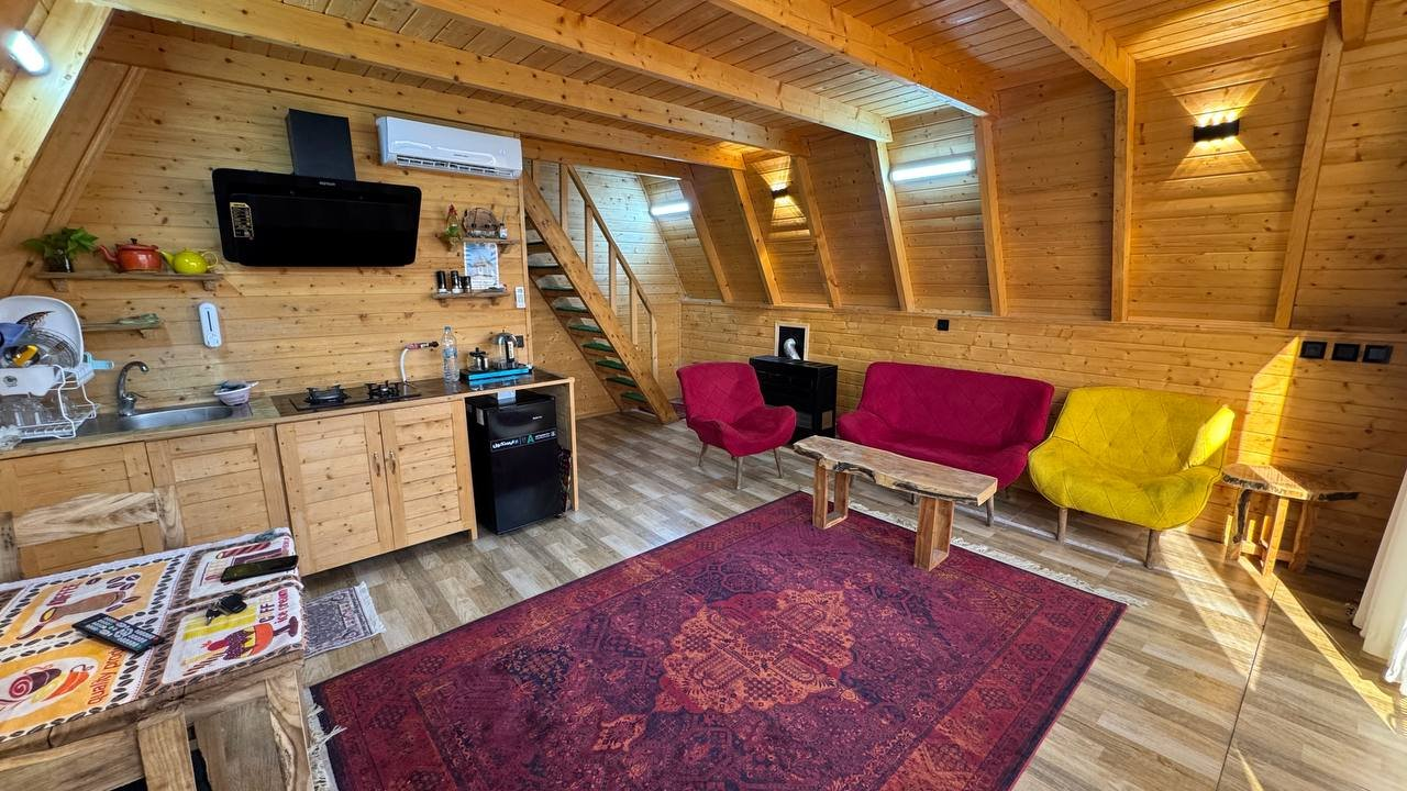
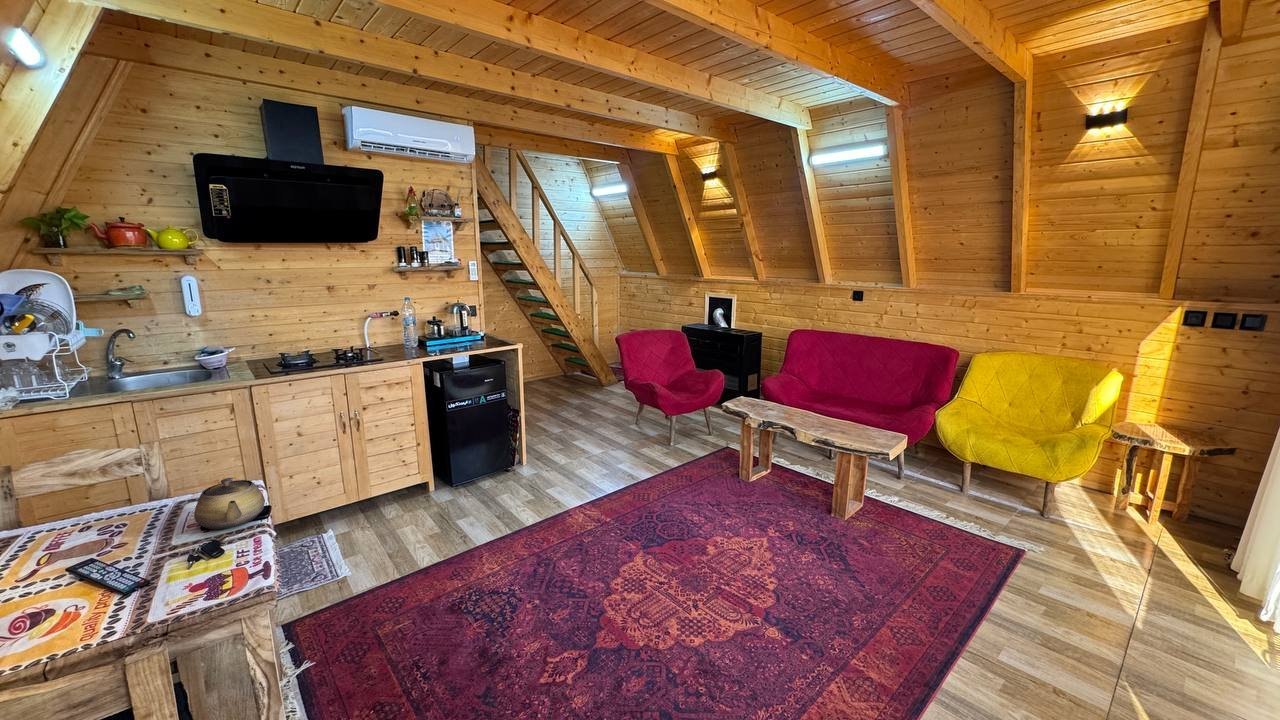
+ teapot (229, 501)
